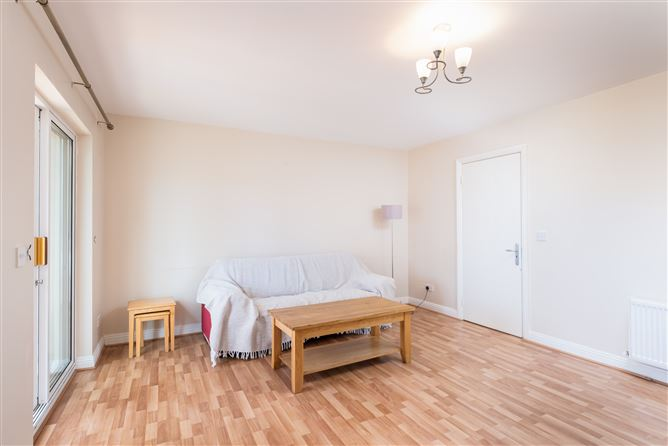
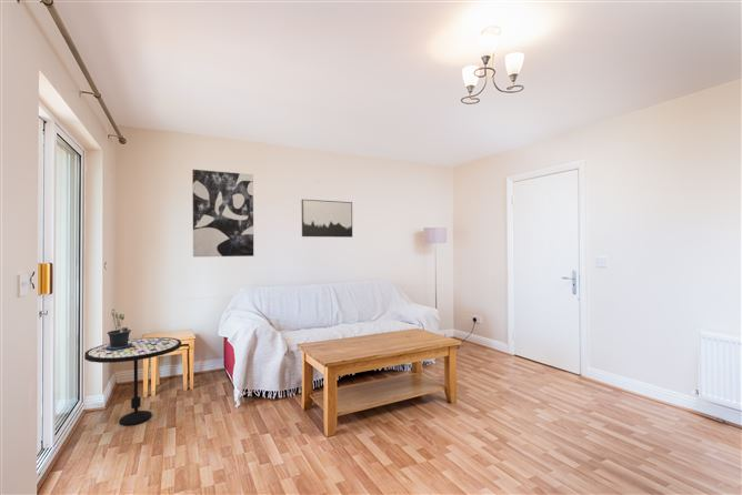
+ wall art (223, 214)
+ side table (136, 382)
+ potted plant (119, 325)
+ wall art (328, 219)
